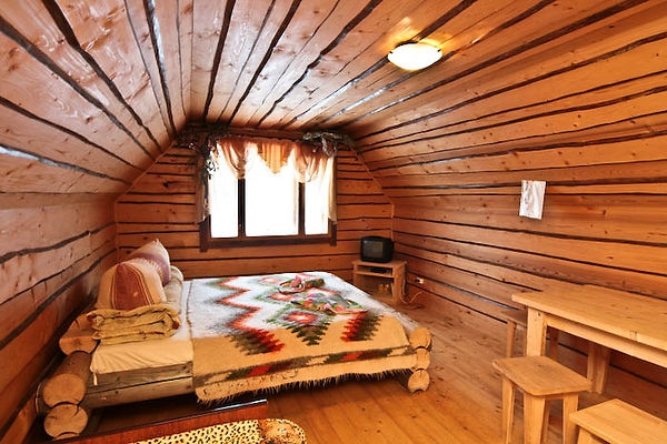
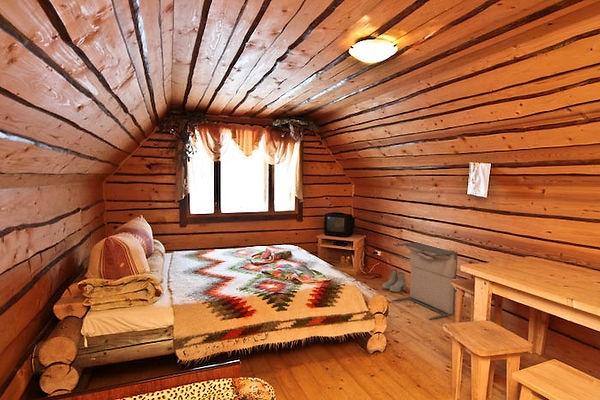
+ laundry hamper (422, 278)
+ boots (394, 280)
